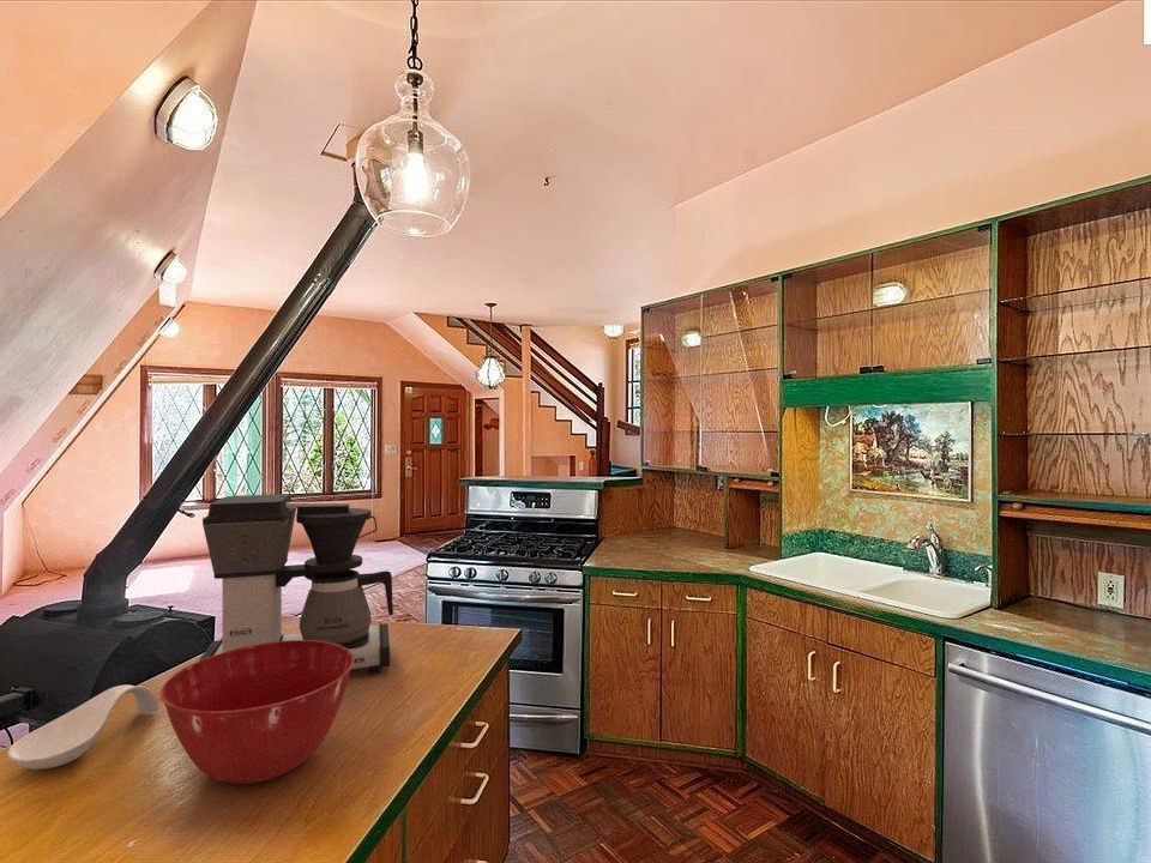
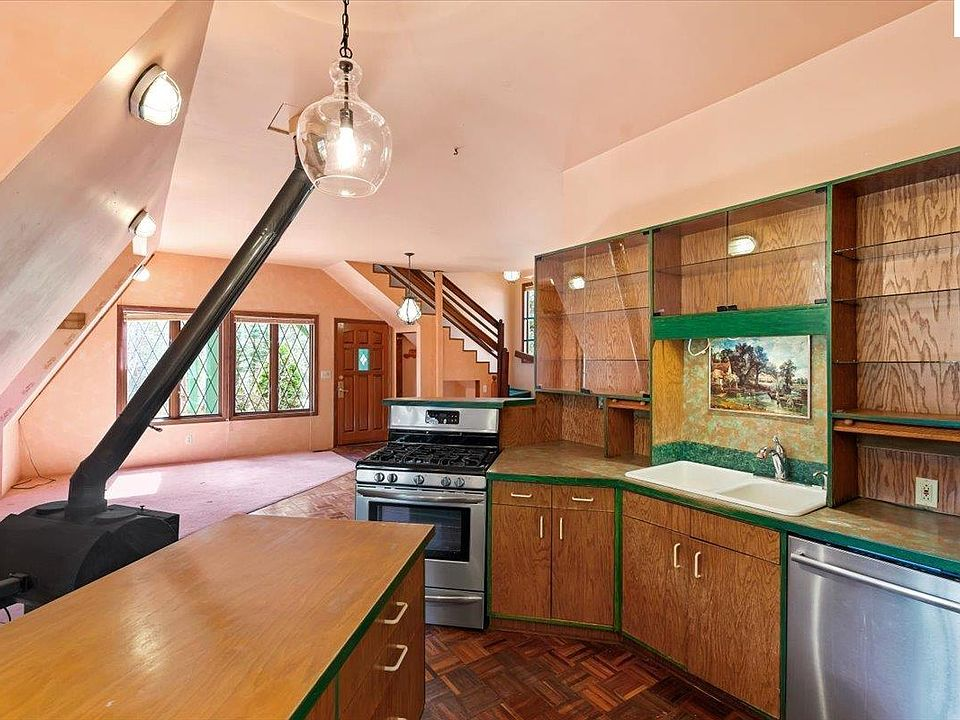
- spoon rest (90, 722)
- mixing bowl (263, 714)
- coffee maker (305, 577)
